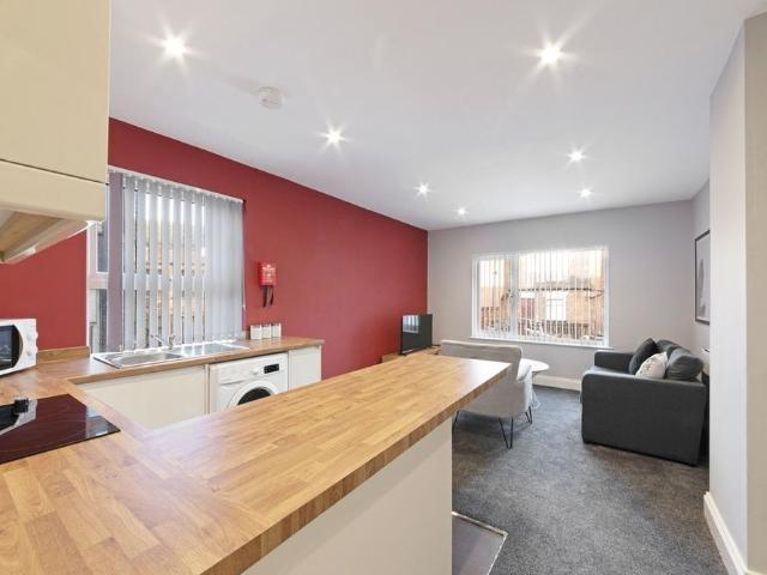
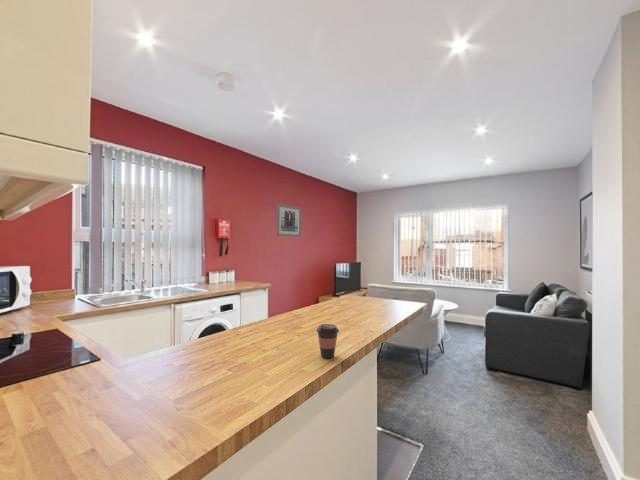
+ coffee cup (327, 340)
+ wall art (289, 221)
